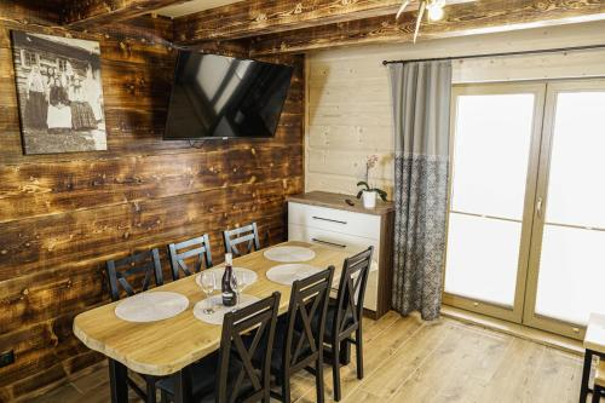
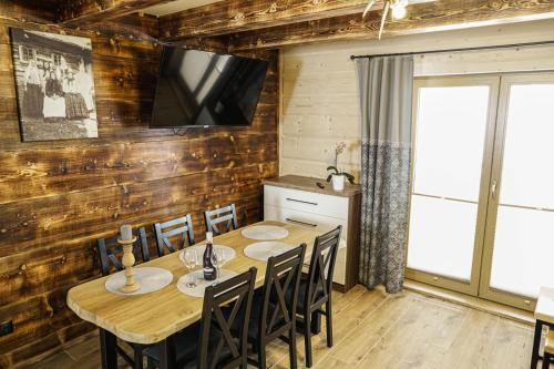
+ candle holder (127, 256)
